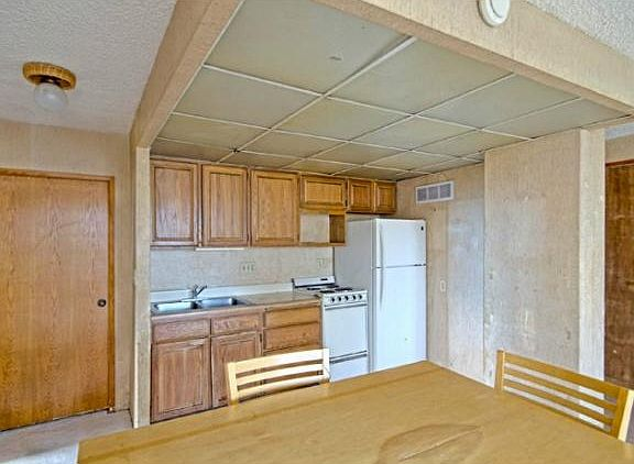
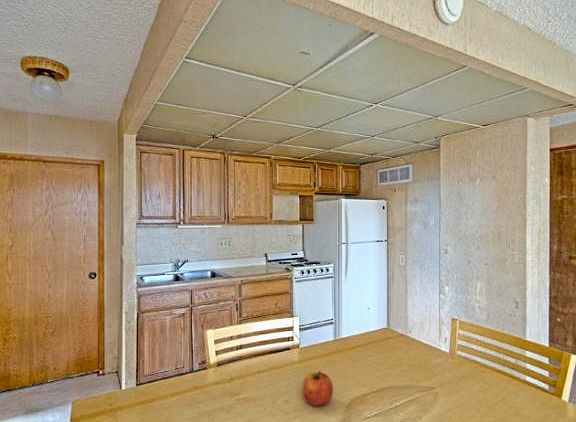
+ fruit (317, 387)
